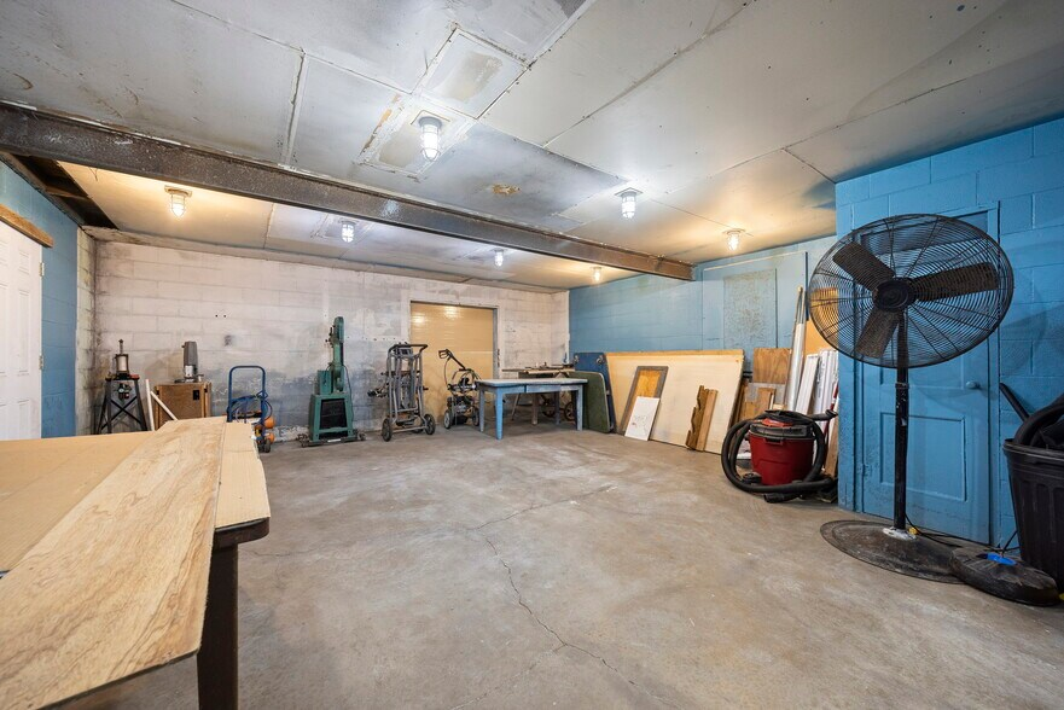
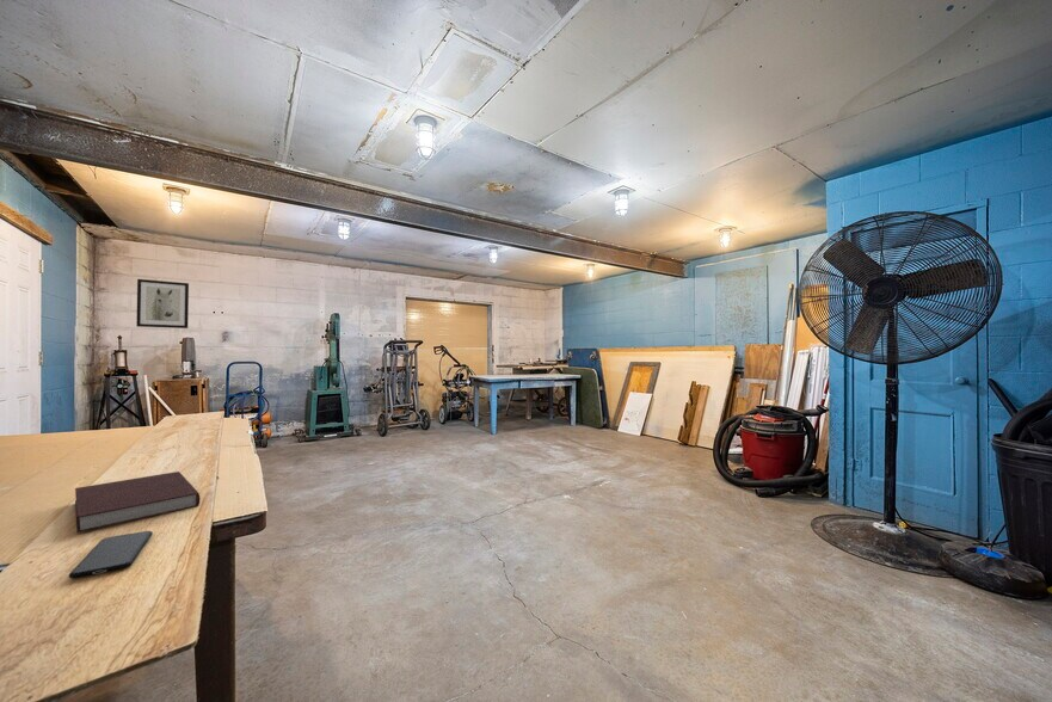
+ notebook (136, 497)
+ wall art (162, 303)
+ smartphone (115, 552)
